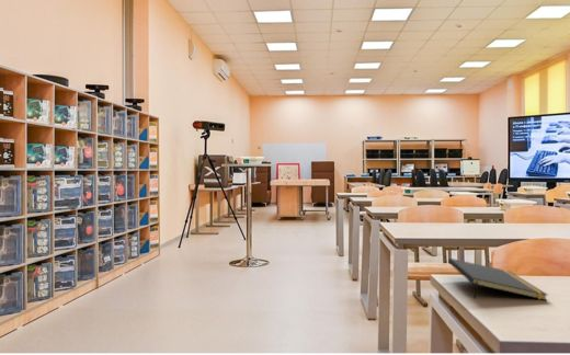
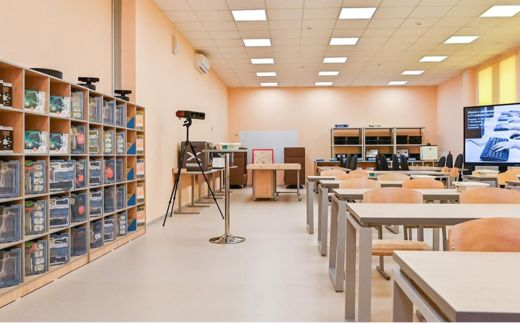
- notepad (492, 276)
